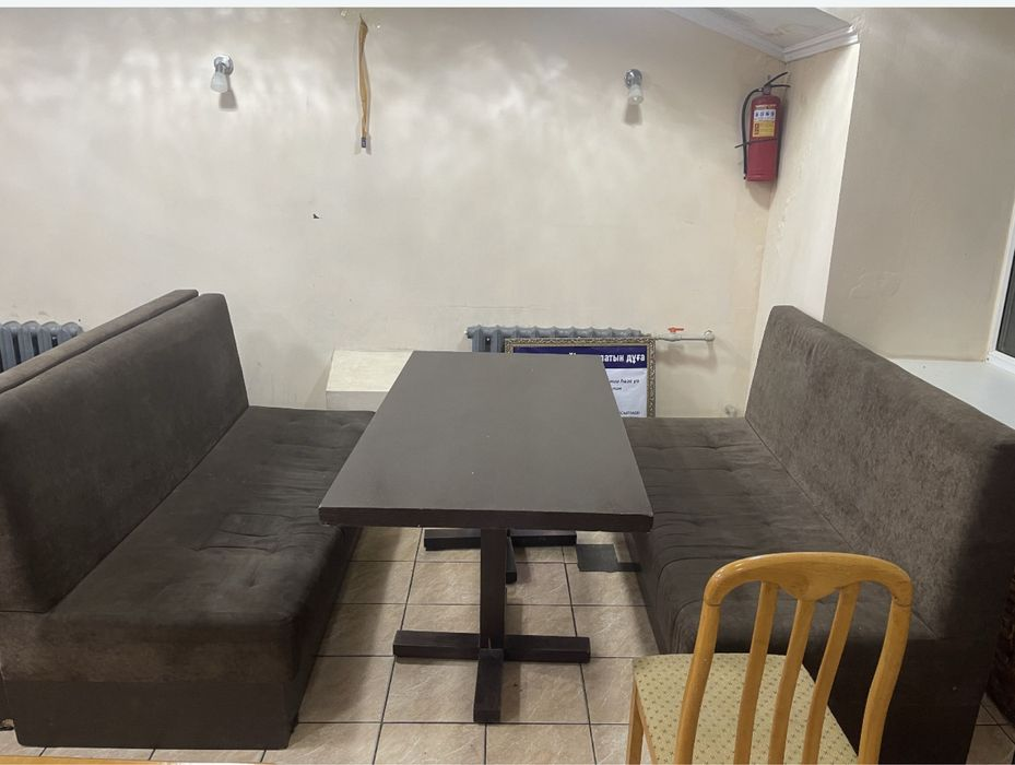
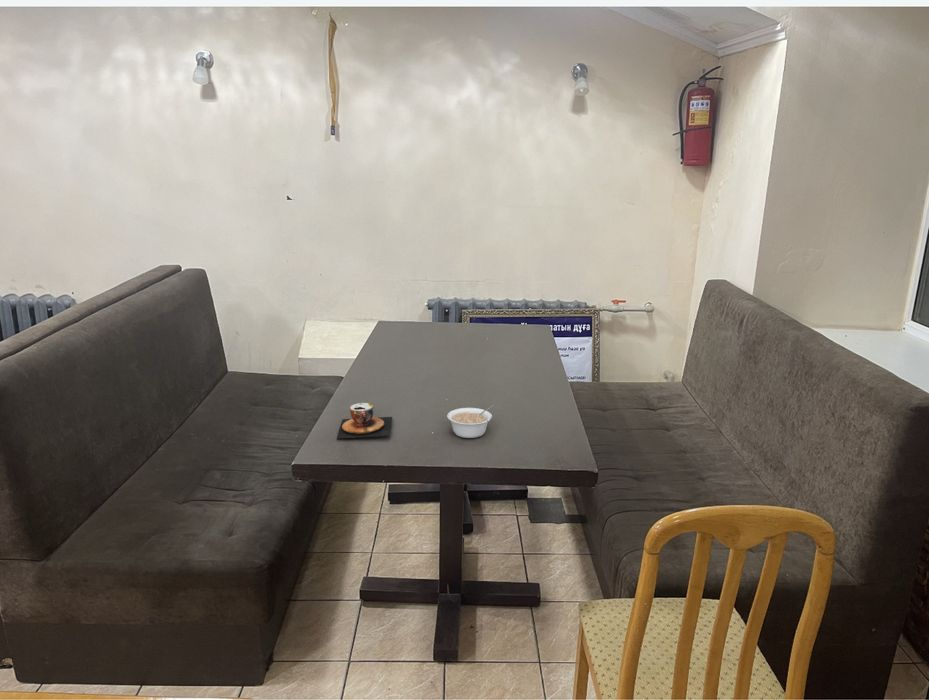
+ teacup (365, 417)
+ legume (469, 421)
